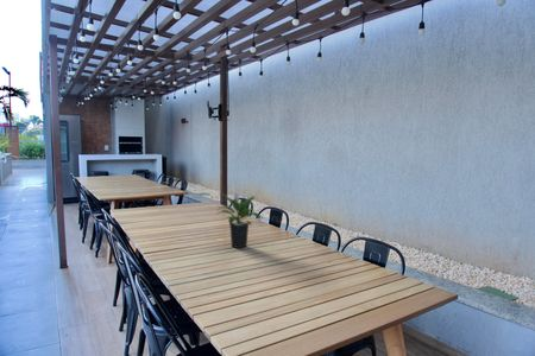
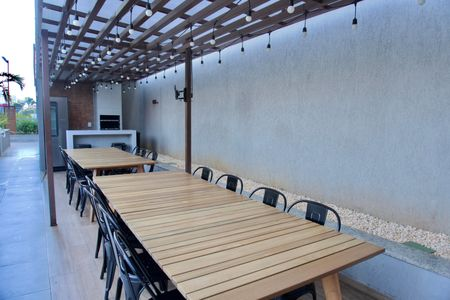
- potted plant (239, 220)
